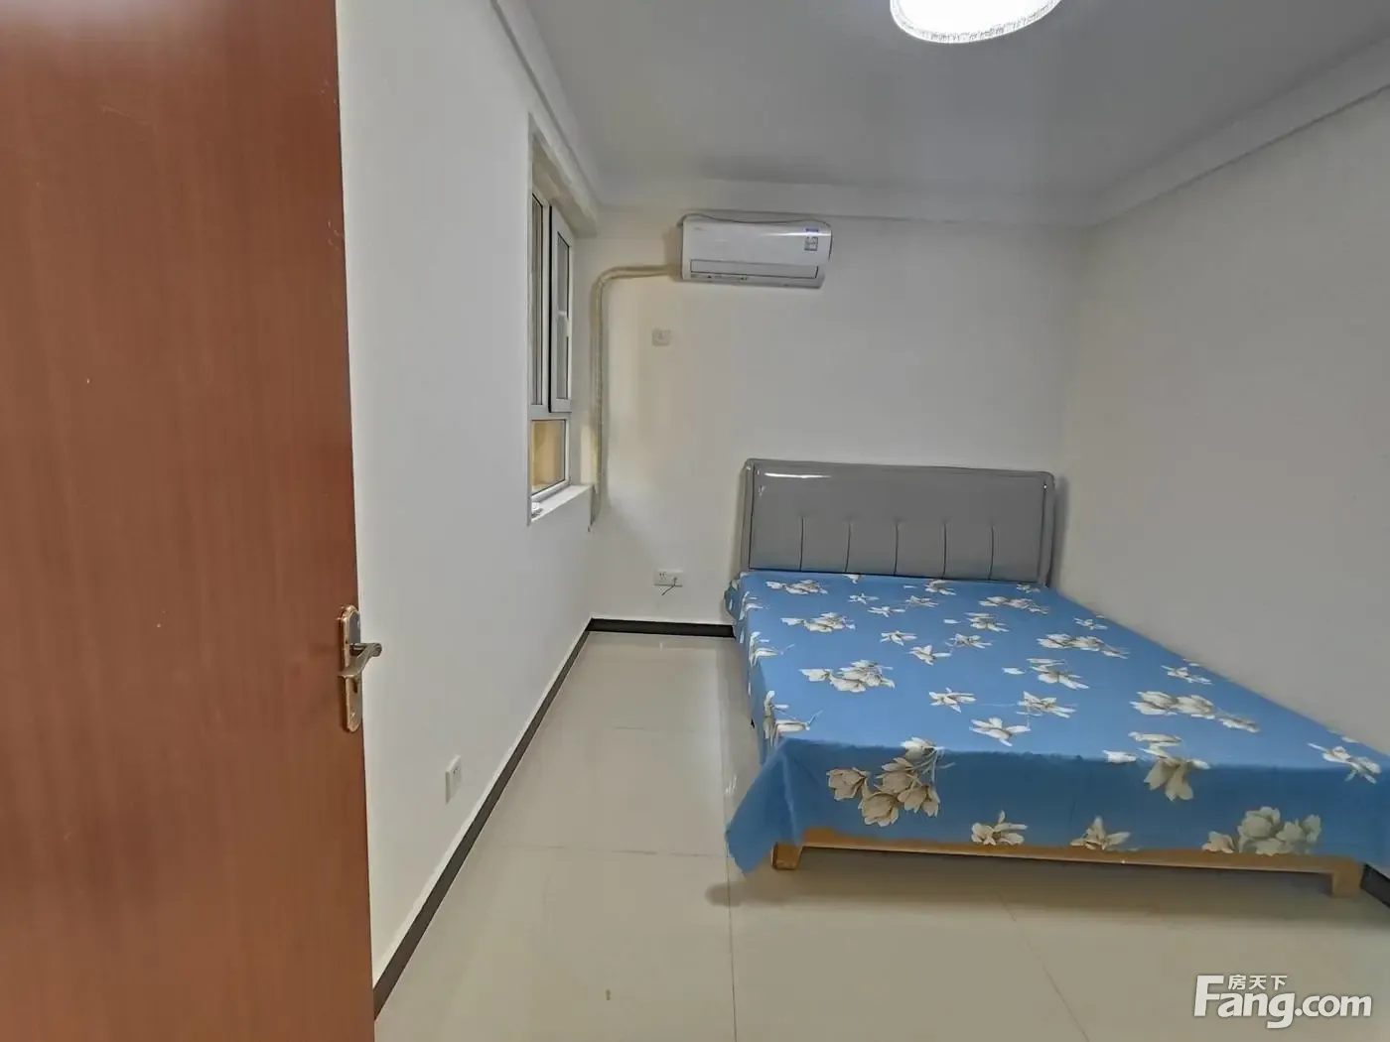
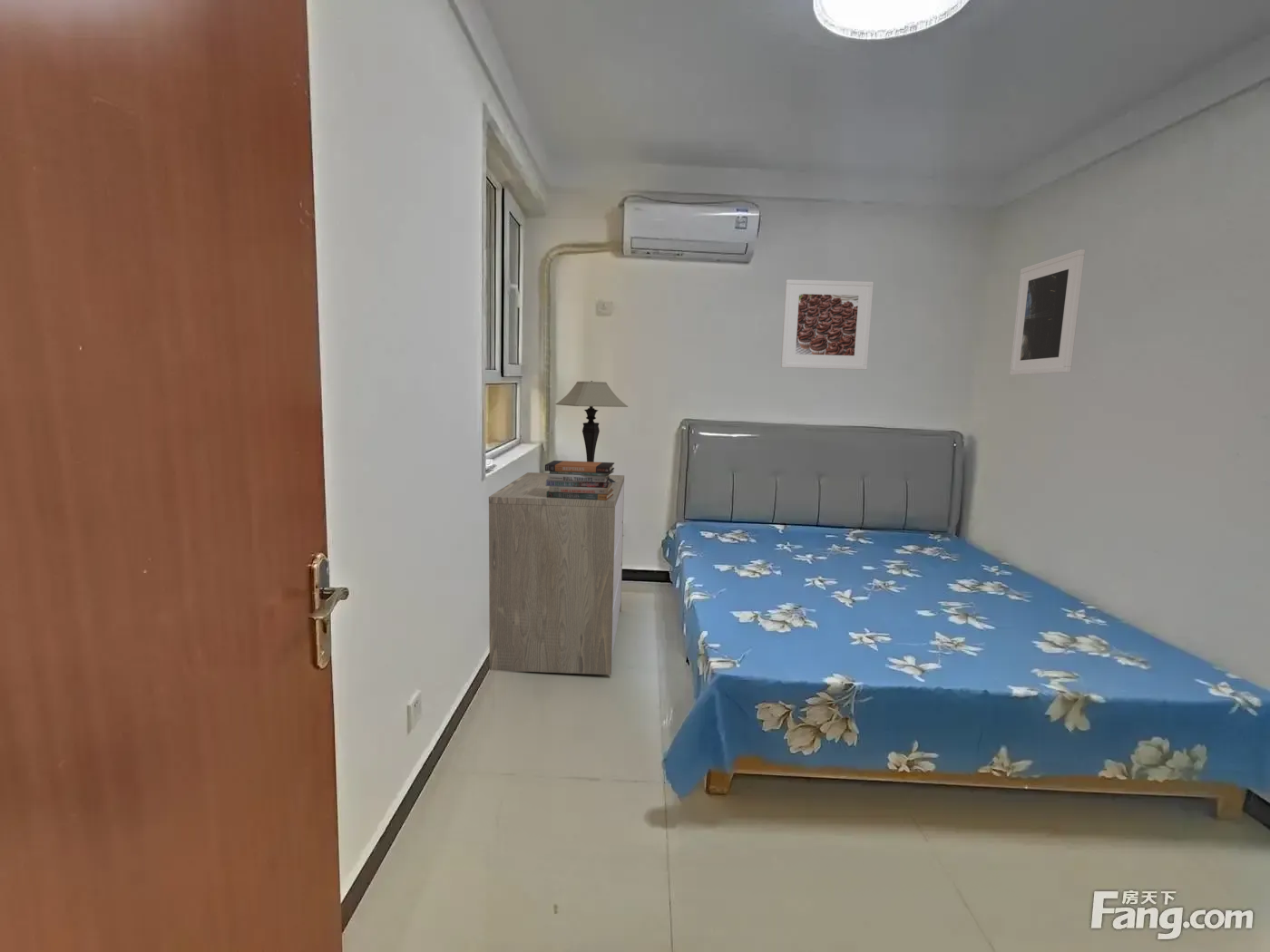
+ table lamp (591, 431)
+ dresser (564, 561)
+ book stack (580, 479)
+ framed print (1044, 317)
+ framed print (826, 325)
